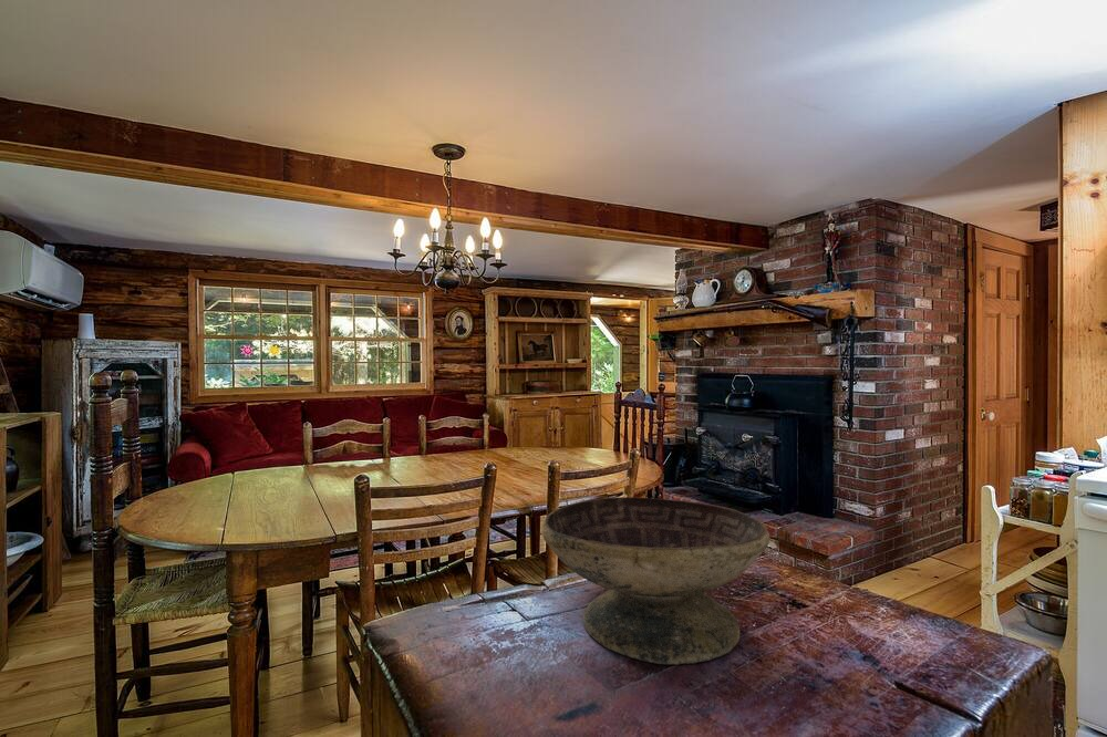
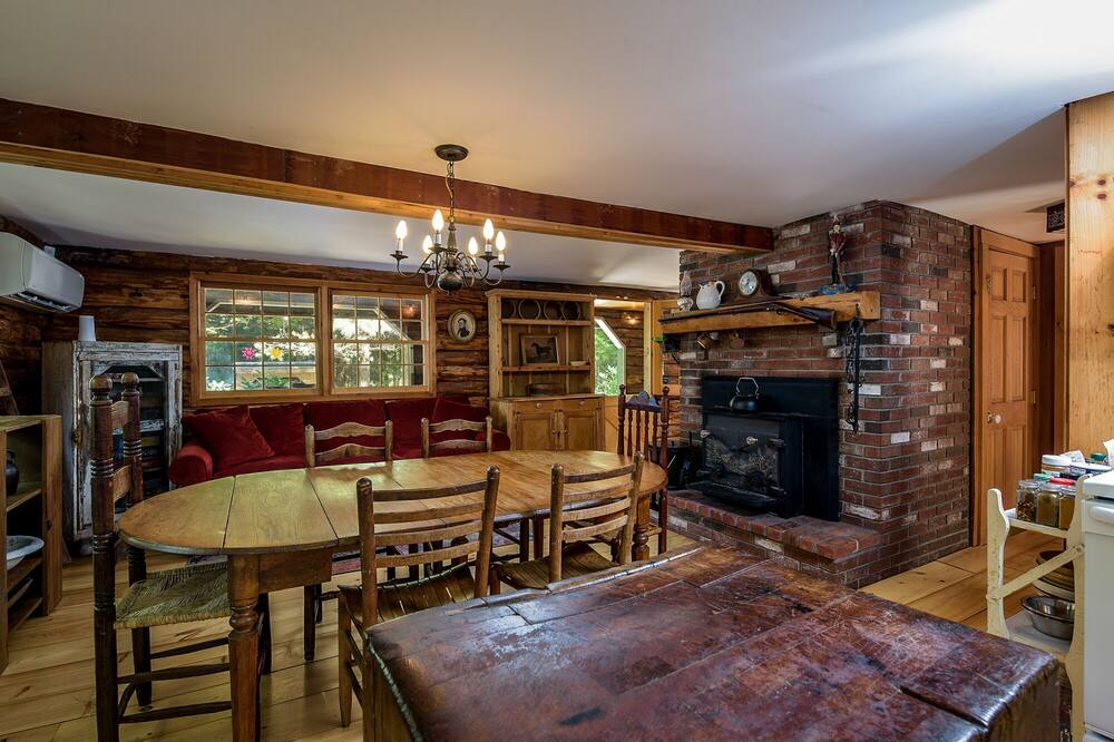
- decorative bowl (651, 567)
